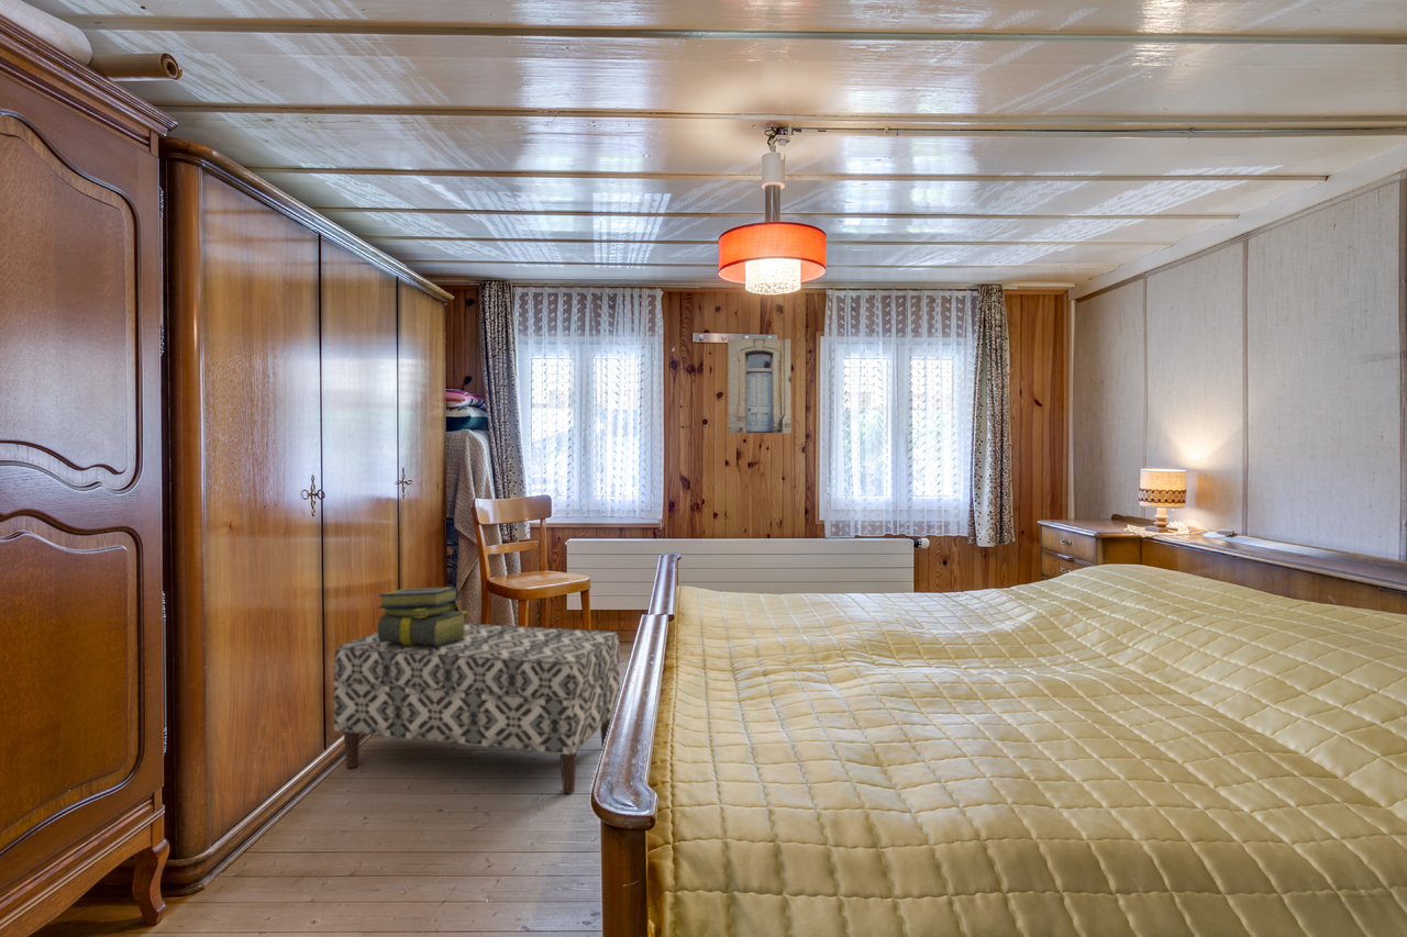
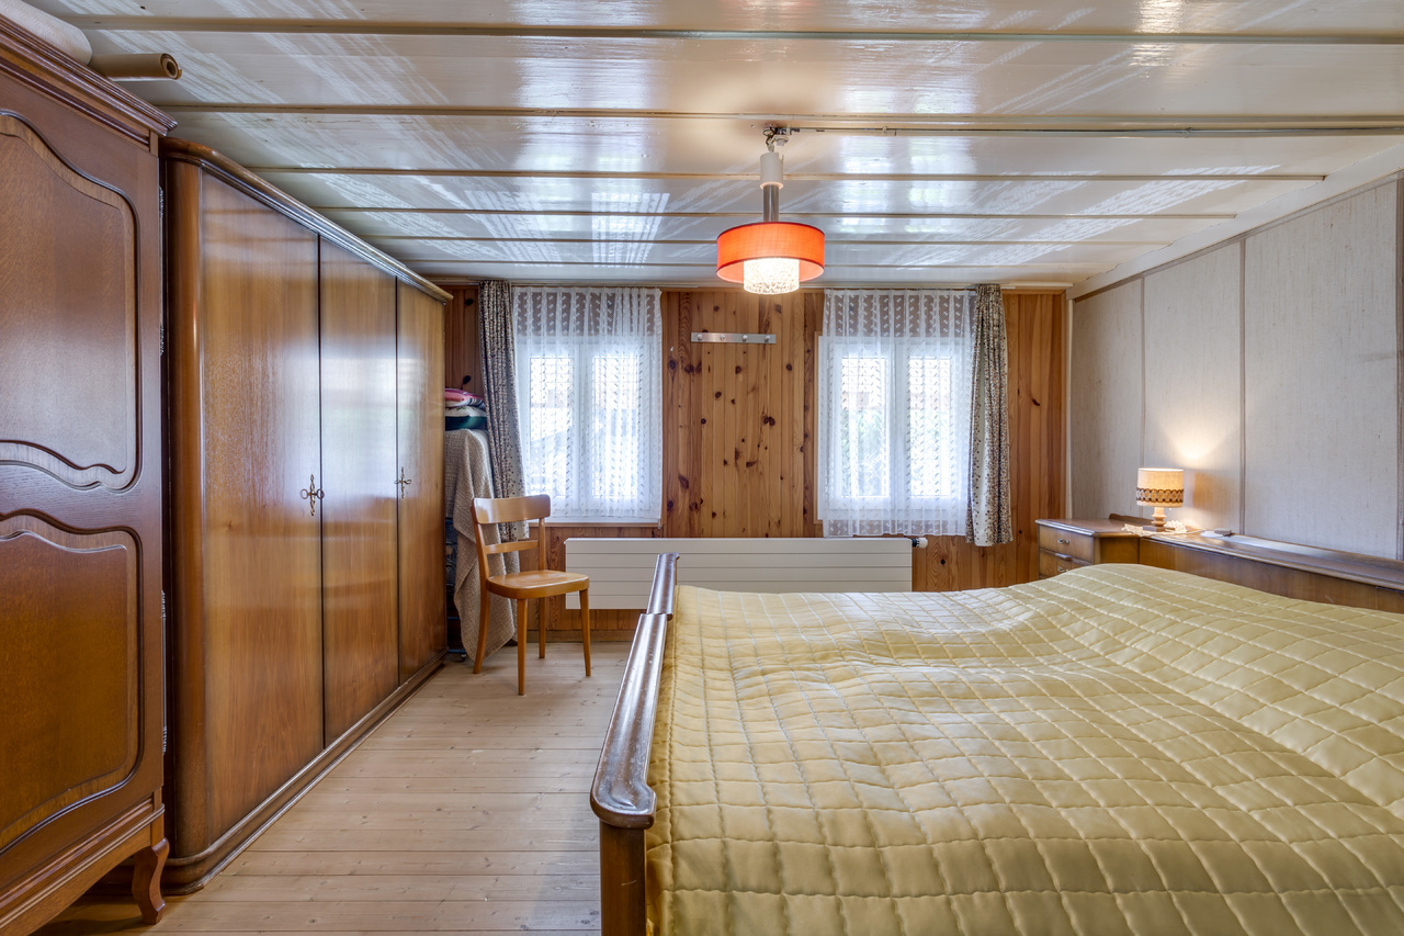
- bench (483, 698)
- wall art (758, 386)
- stack of books (418, 615)
